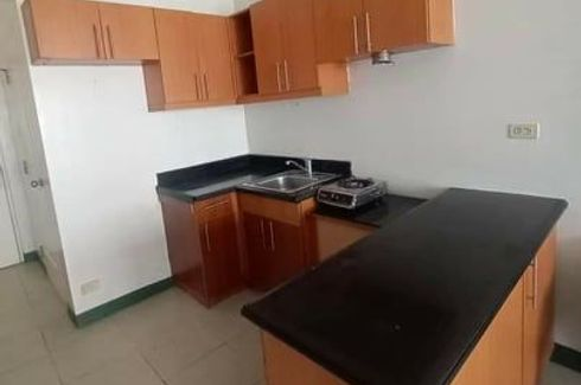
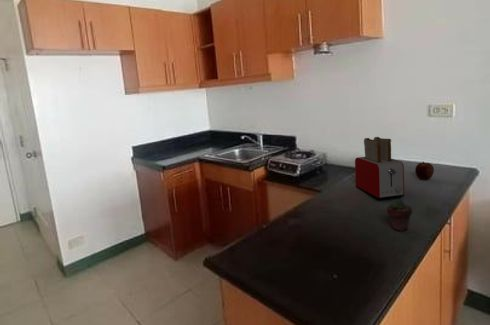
+ toaster (378, 166)
+ apple (424, 170)
+ potted succulent (399, 213)
